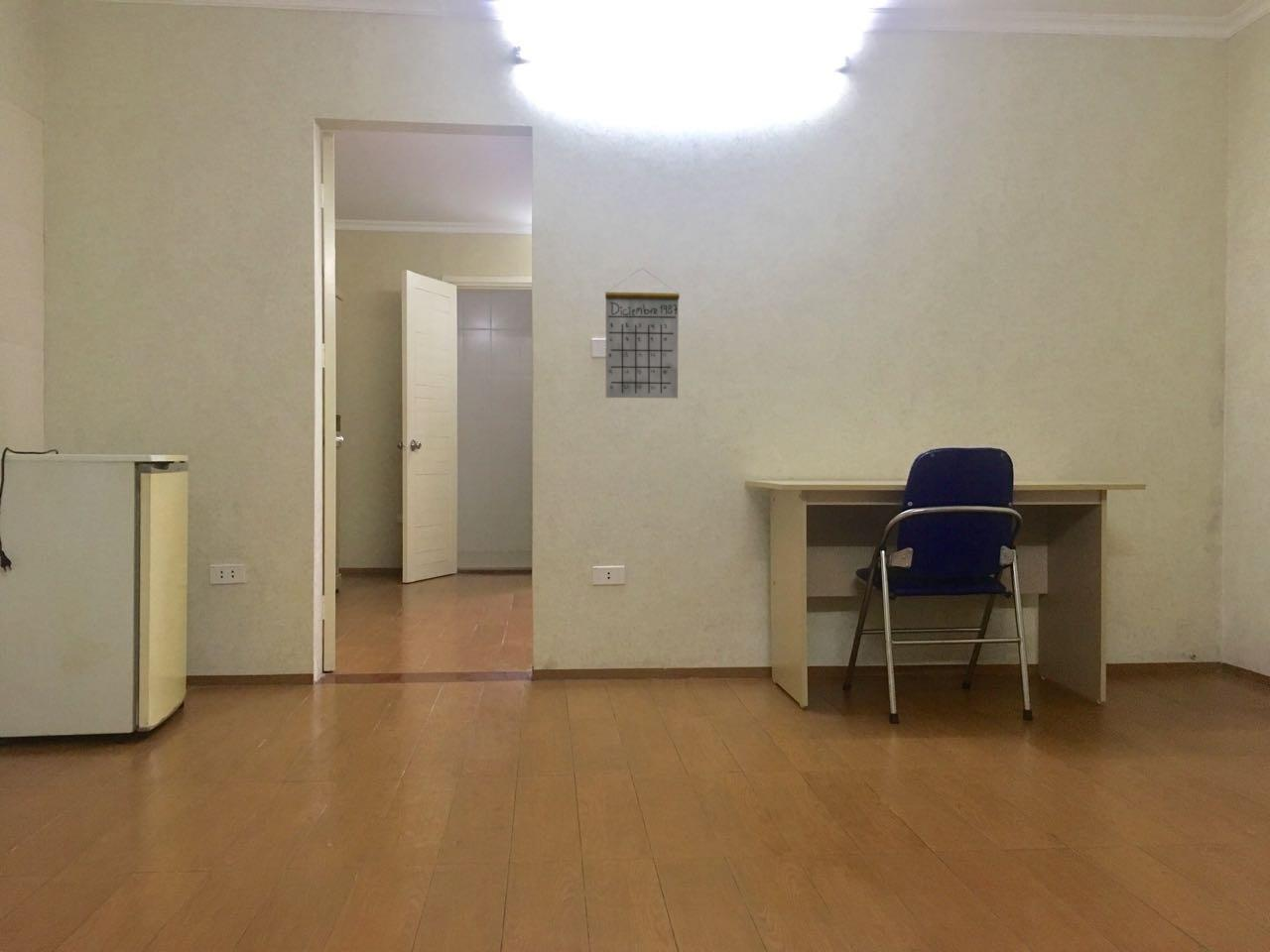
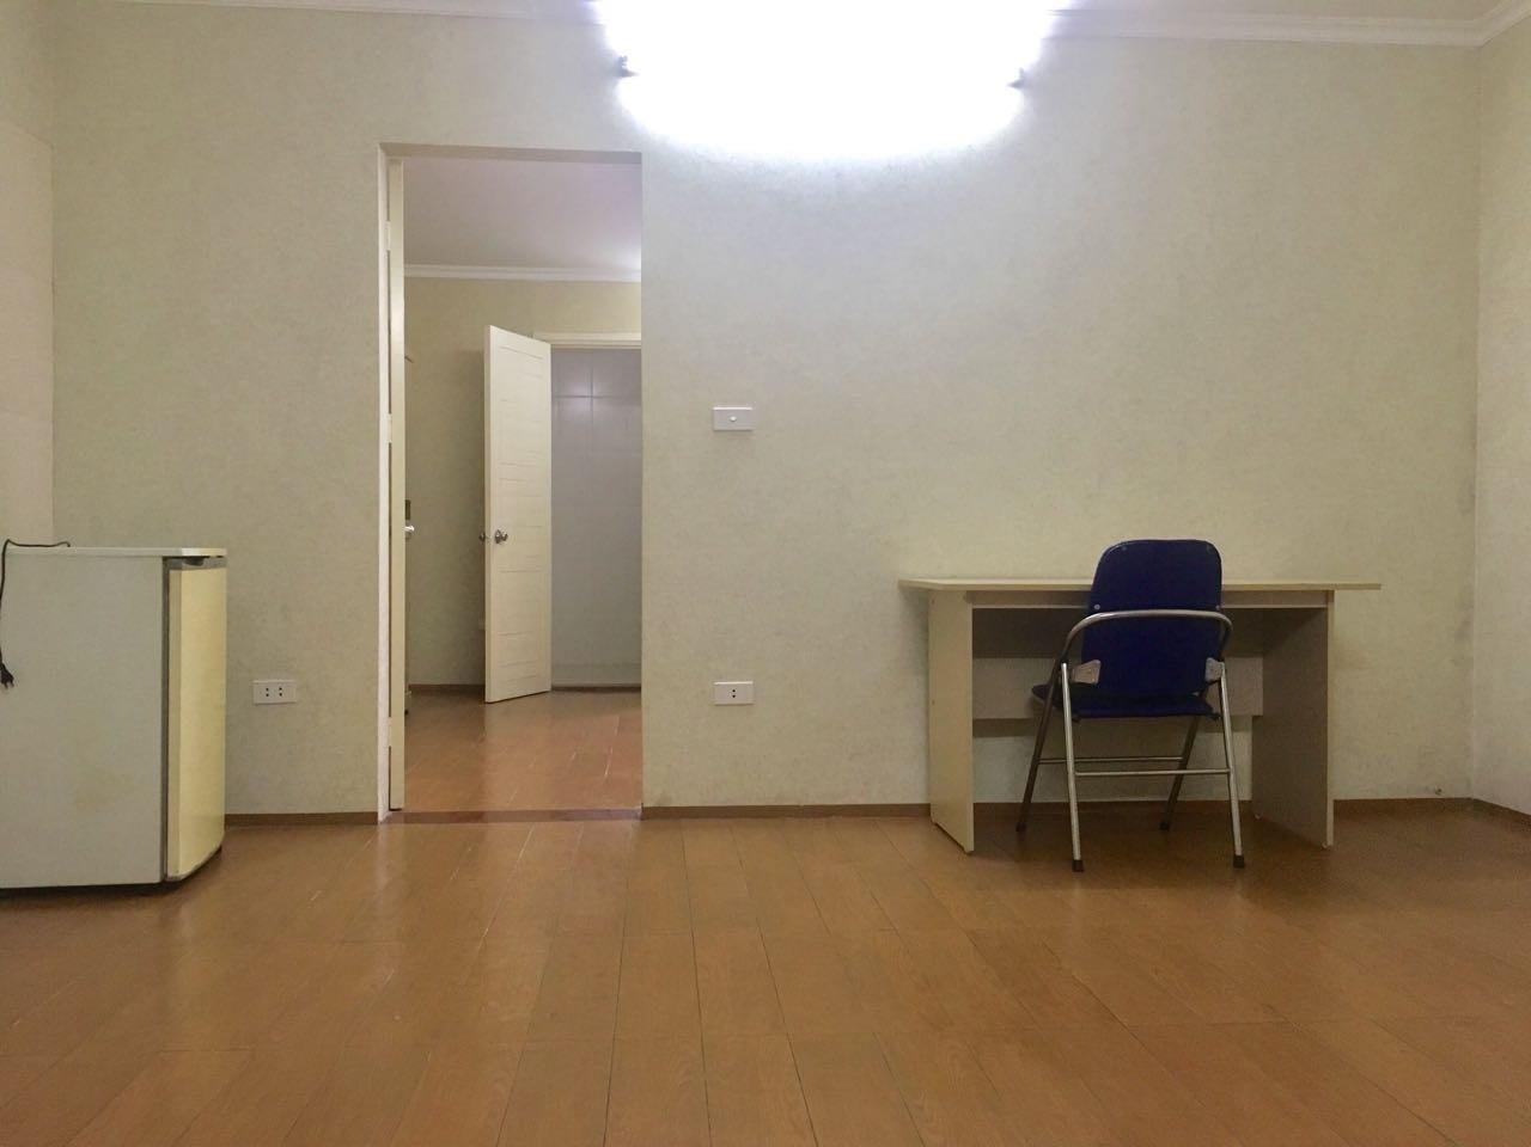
- calendar (642, 332)
